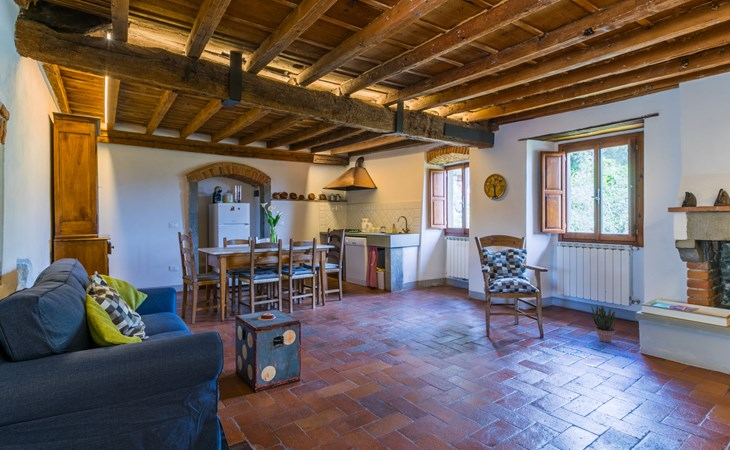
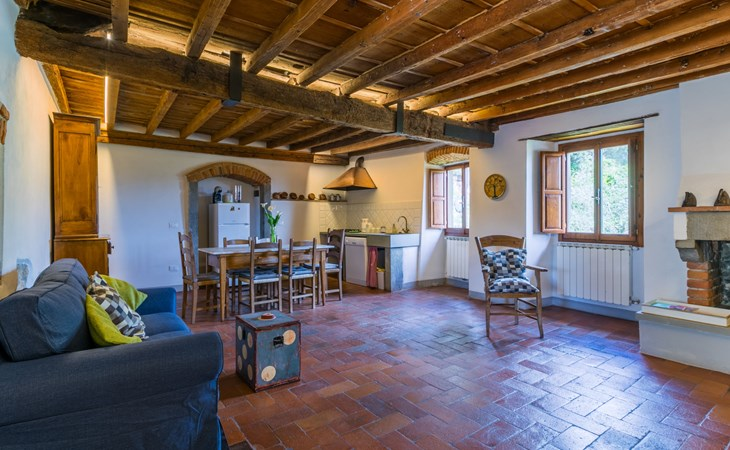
- potted plant (603, 322)
